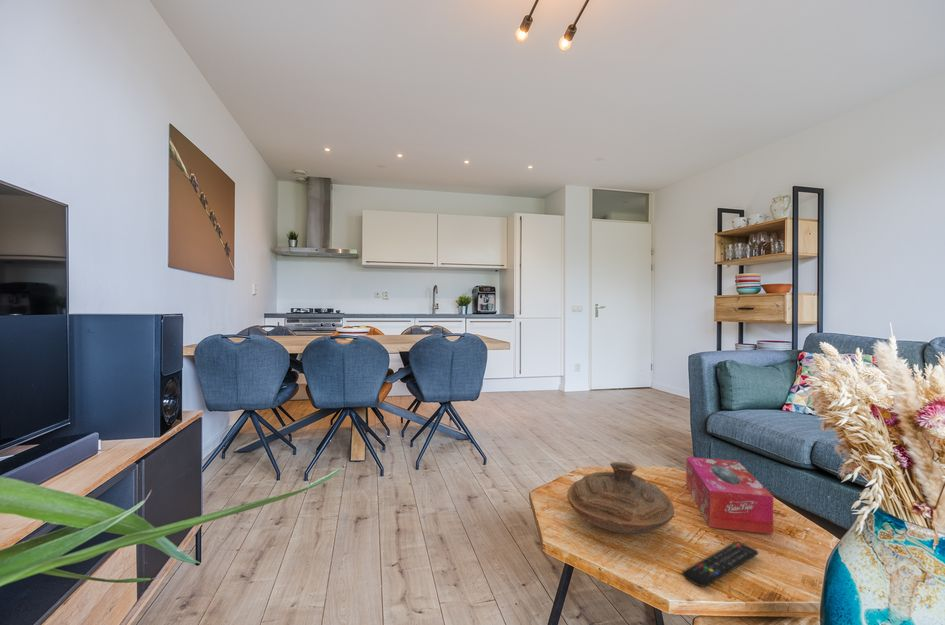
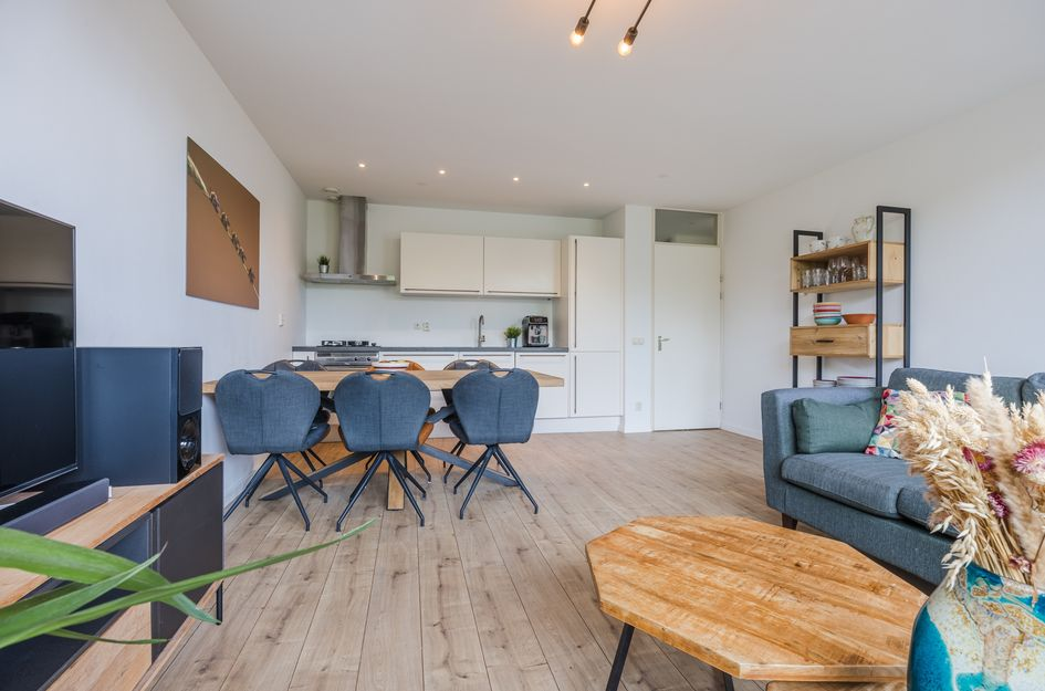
- remote control (722, 563)
- tissue box (724, 490)
- decorative bowl (618, 493)
